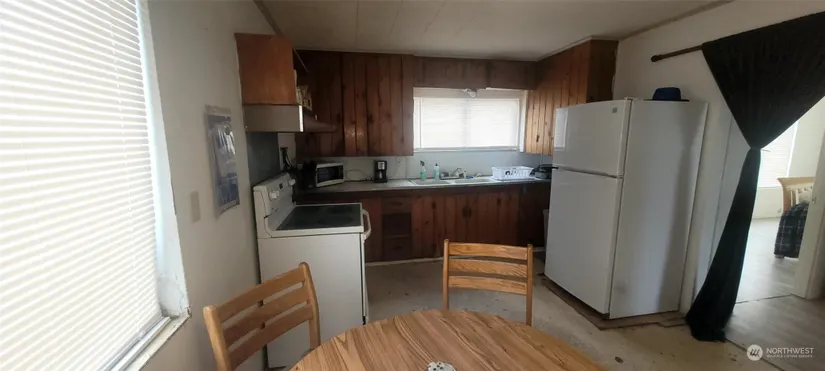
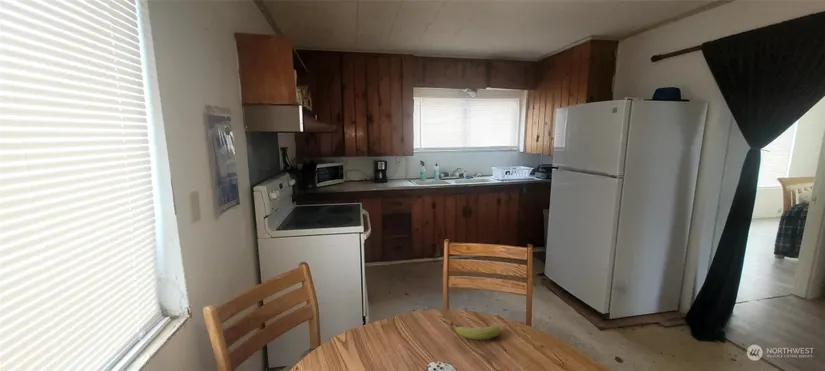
+ fruit (475, 329)
